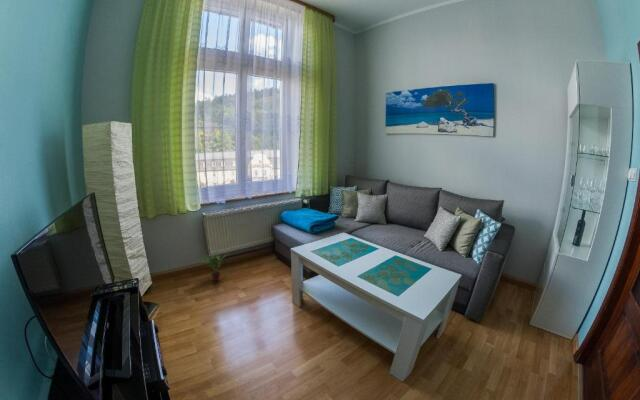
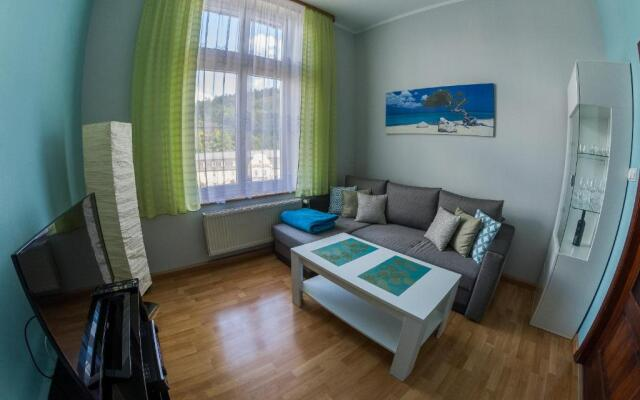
- potted plant (216, 268)
